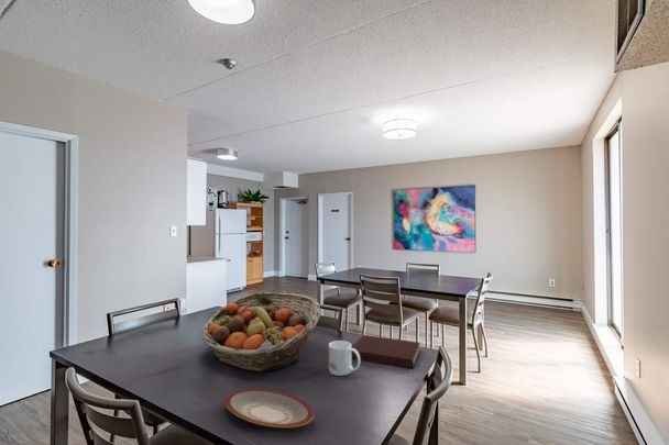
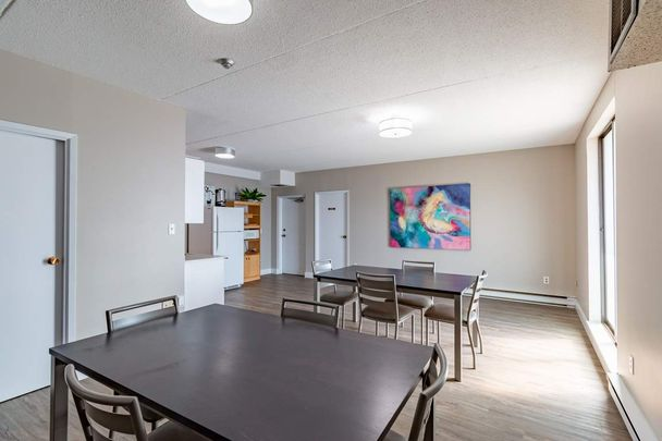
- fruit basket (262, 326)
- plate (267, 410)
- notebook (385, 349)
- mug (344, 358)
